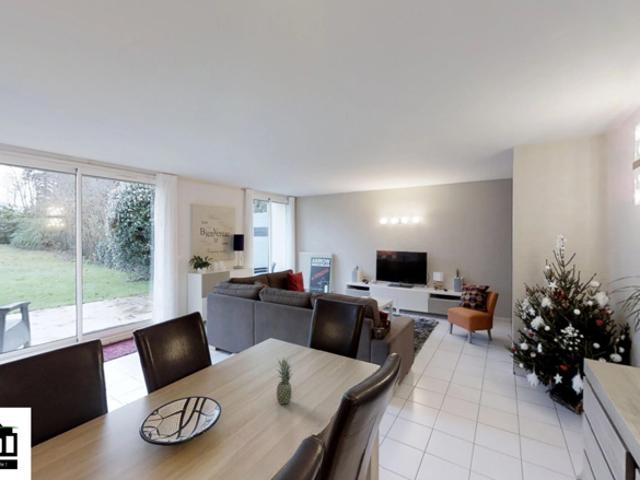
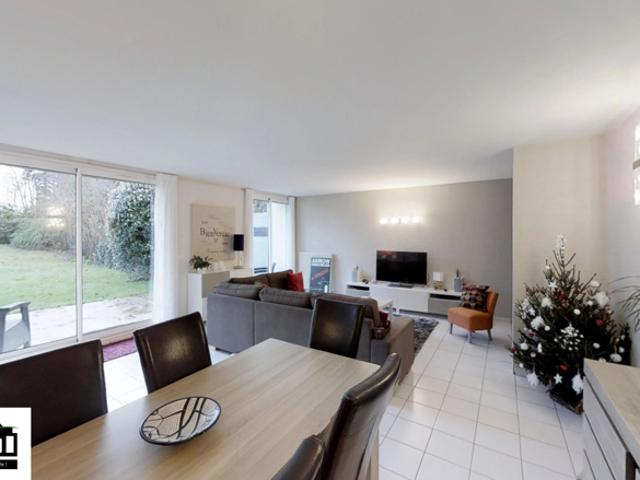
- fruit (284, 379)
